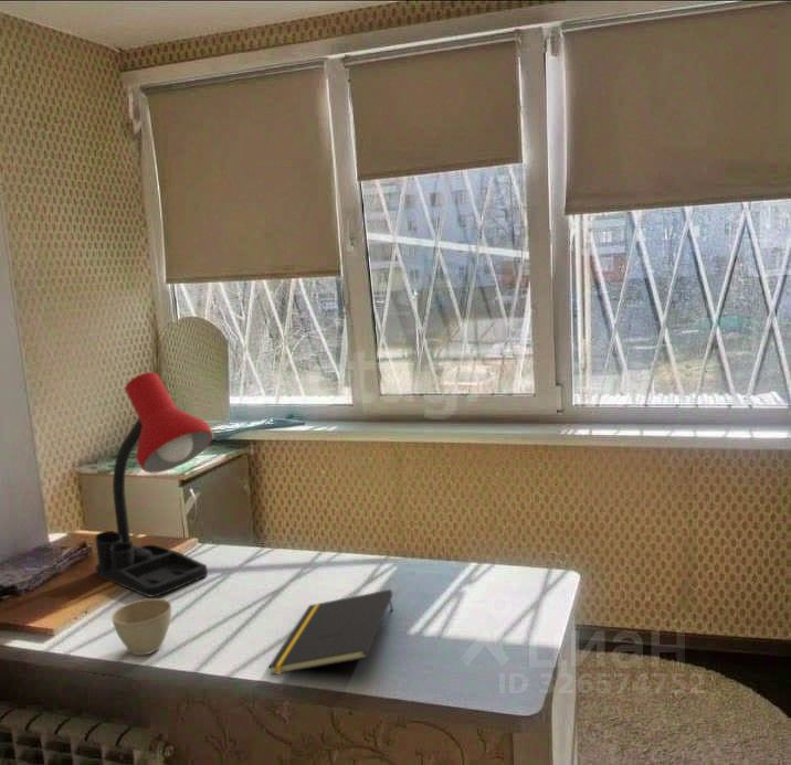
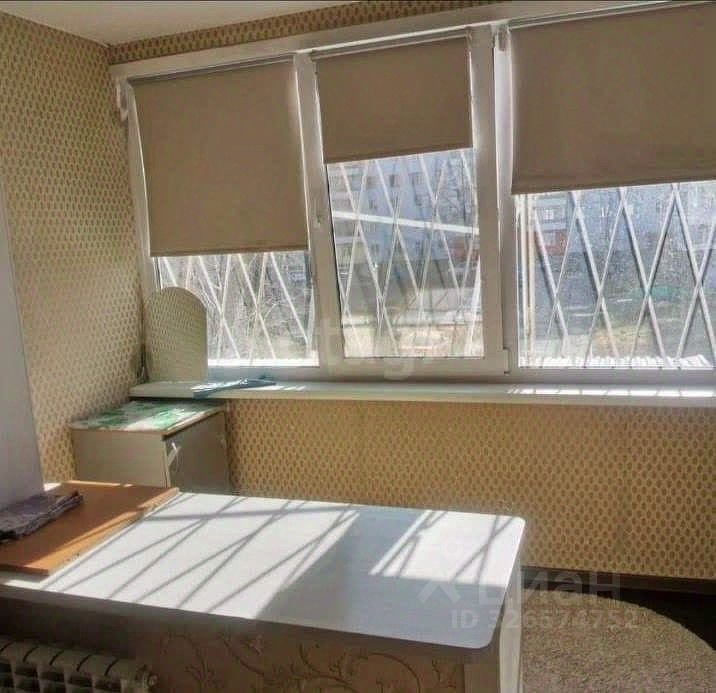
- notepad (335, 628)
- flower pot (144, 629)
- desk lamp (150, 472)
